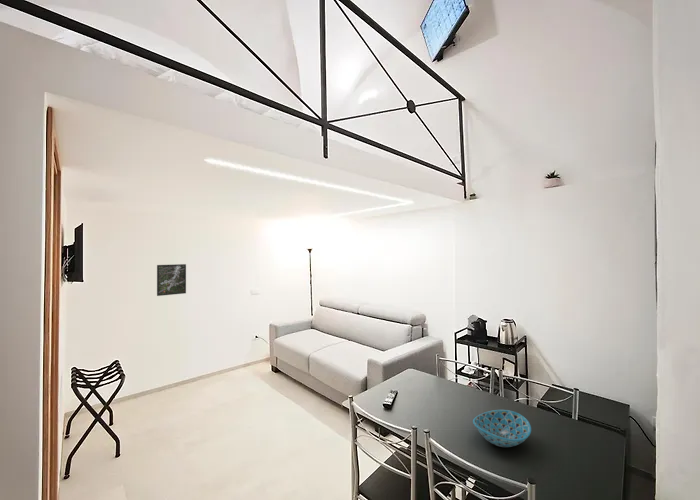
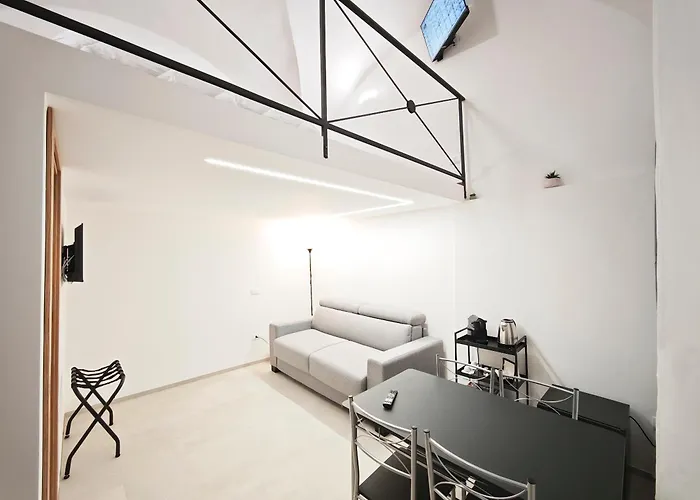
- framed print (171, 279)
- bowl (501, 431)
